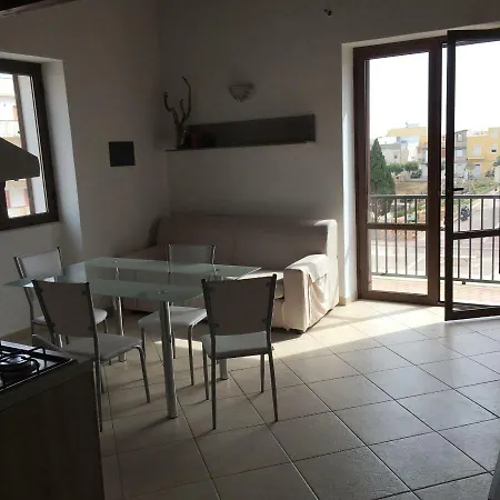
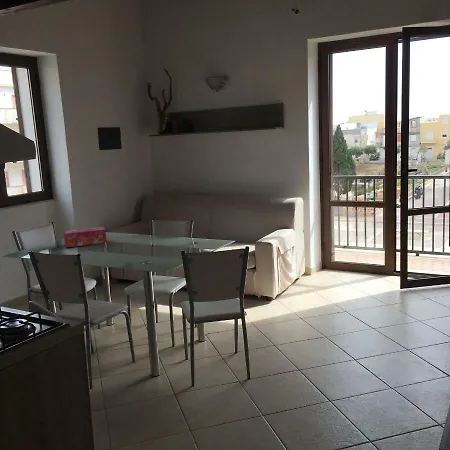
+ tissue box (84, 236)
